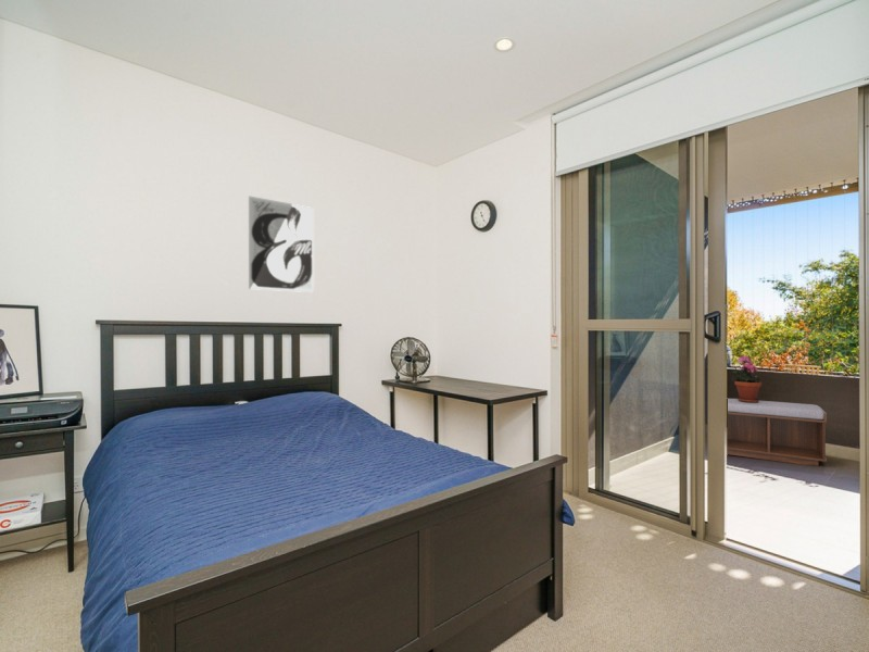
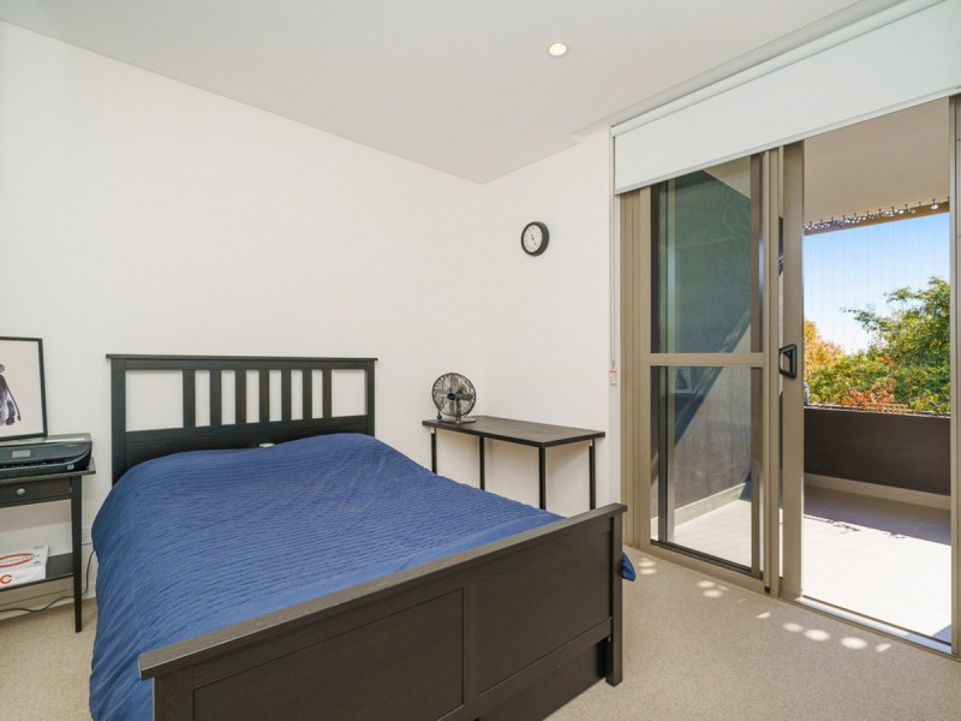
- potted plant (746, 378)
- bench (767, 428)
- wall art (282, 246)
